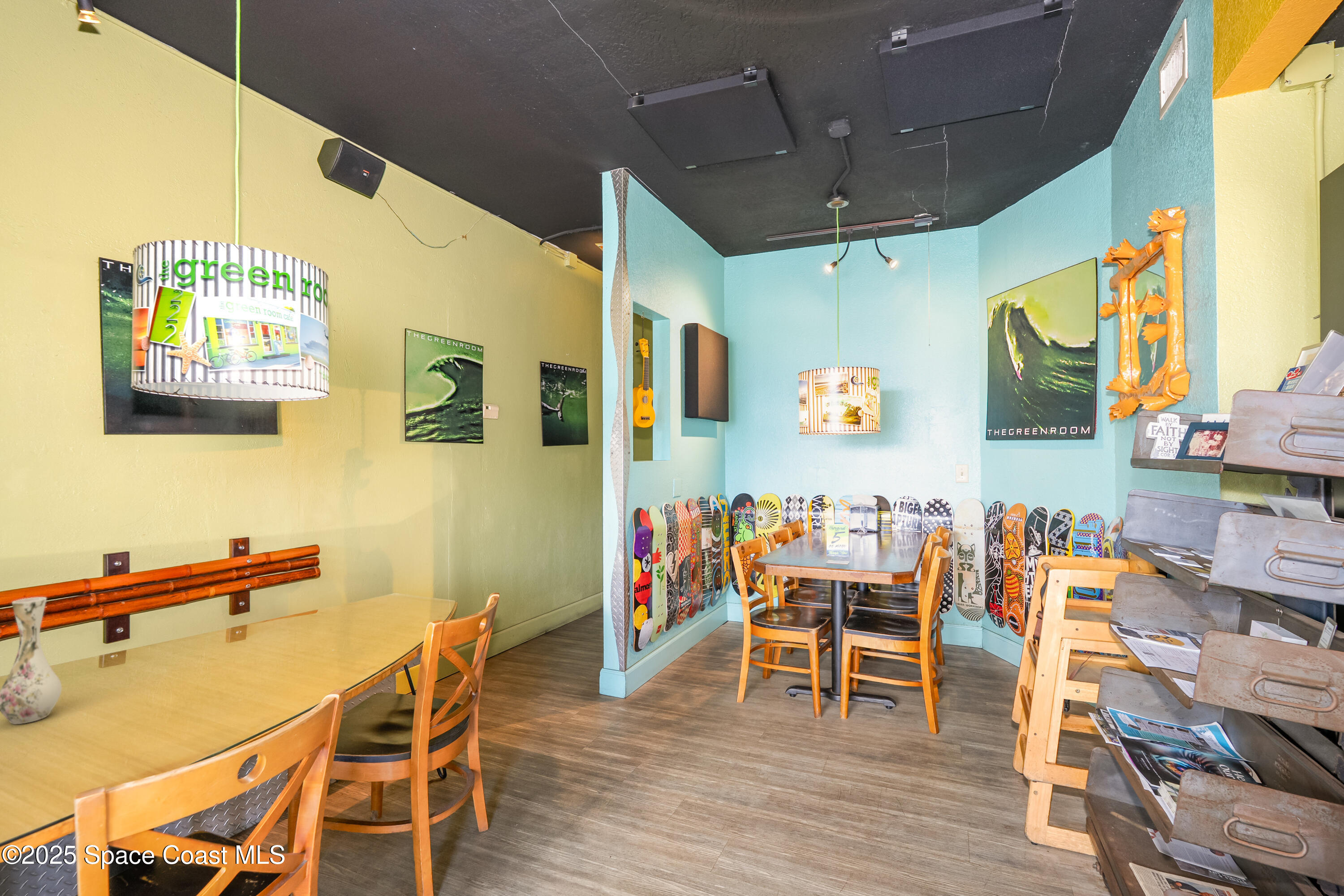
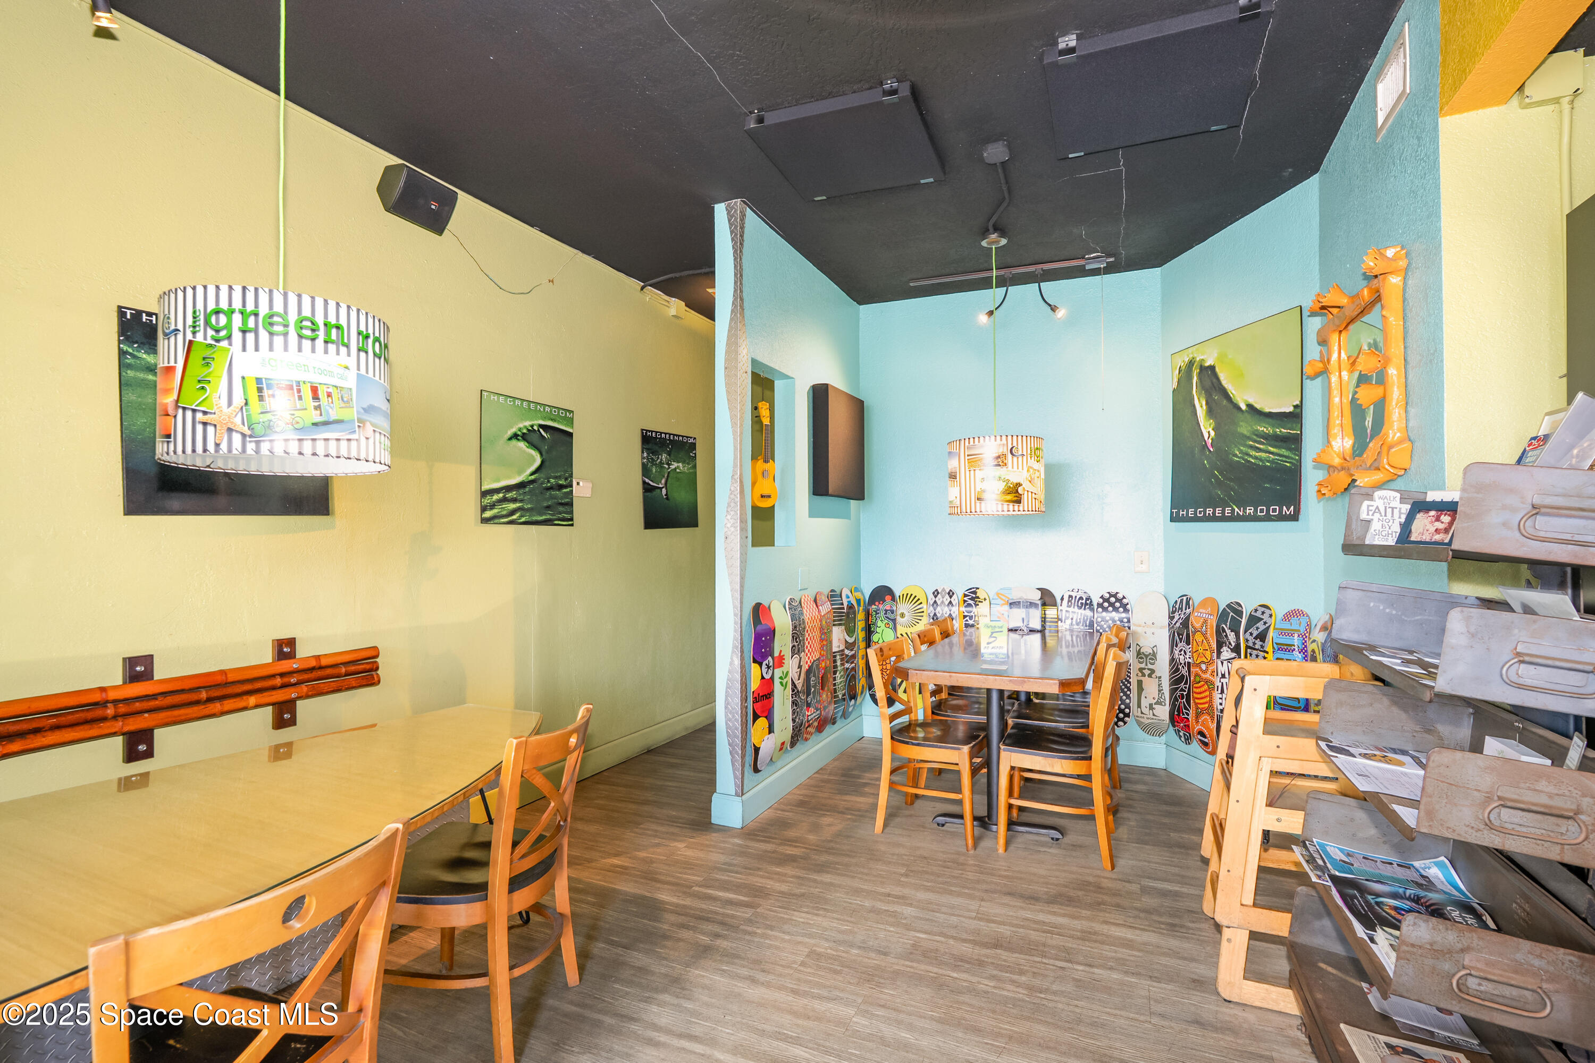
- vase (30, 659)
